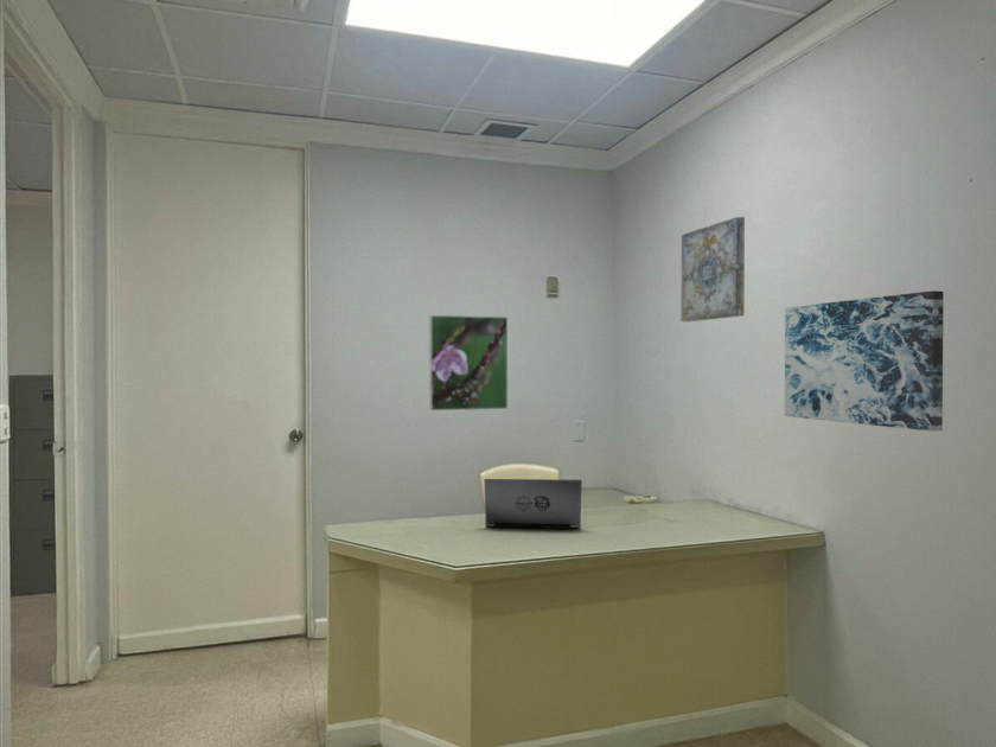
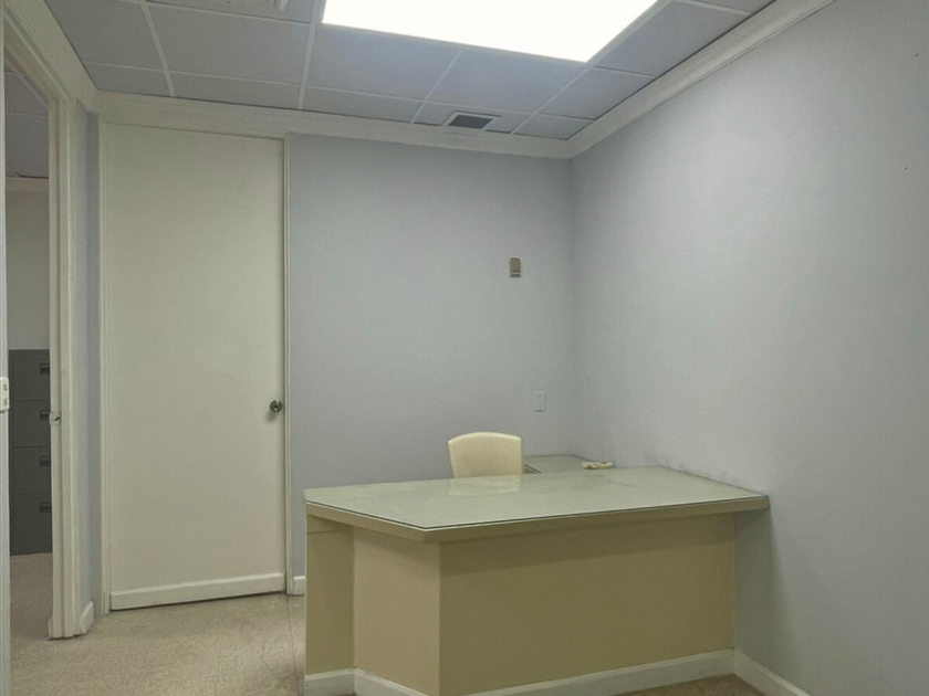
- wall art (854, 360)
- wall art (710, 273)
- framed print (468, 363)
- laptop (532, 498)
